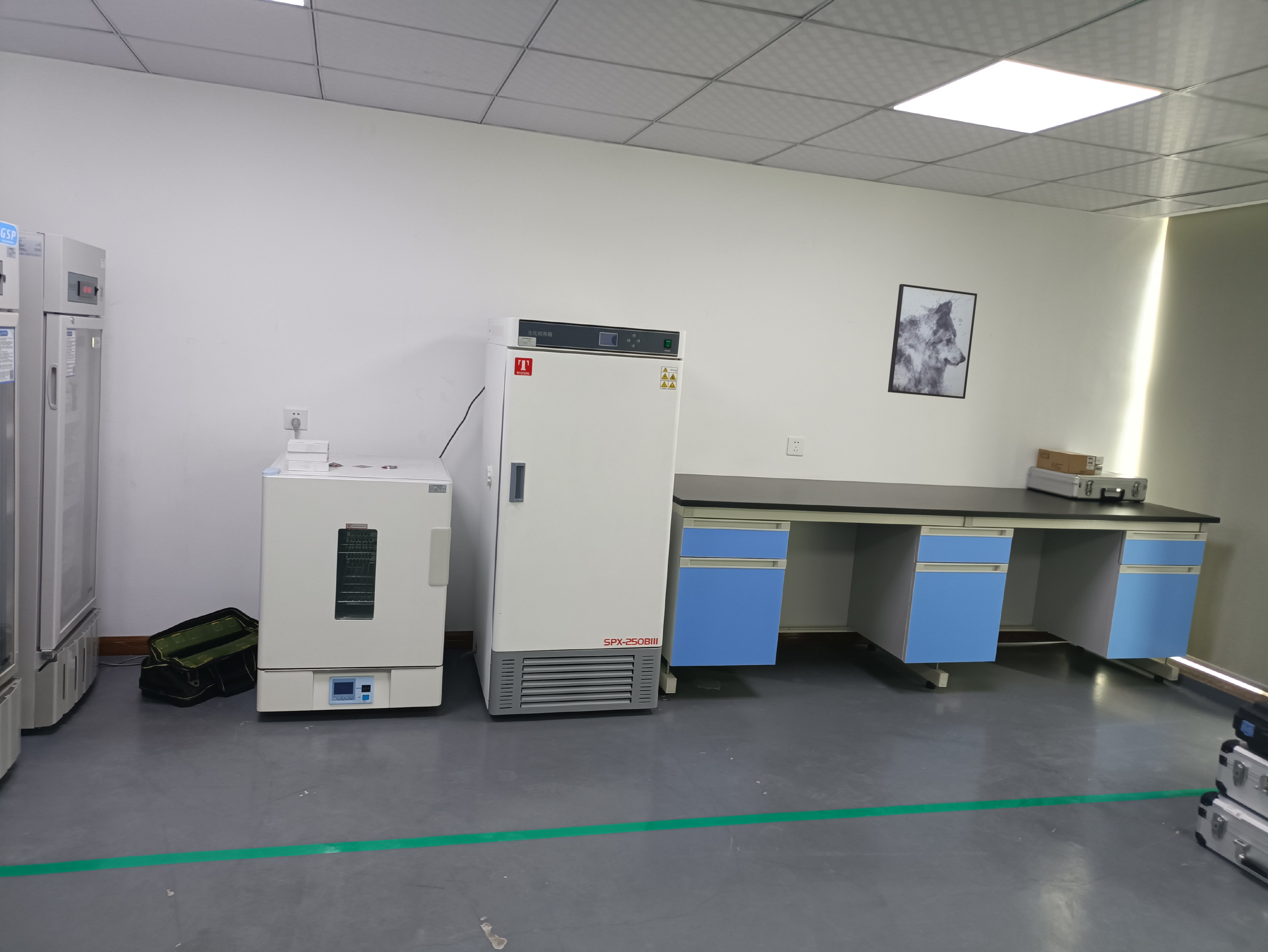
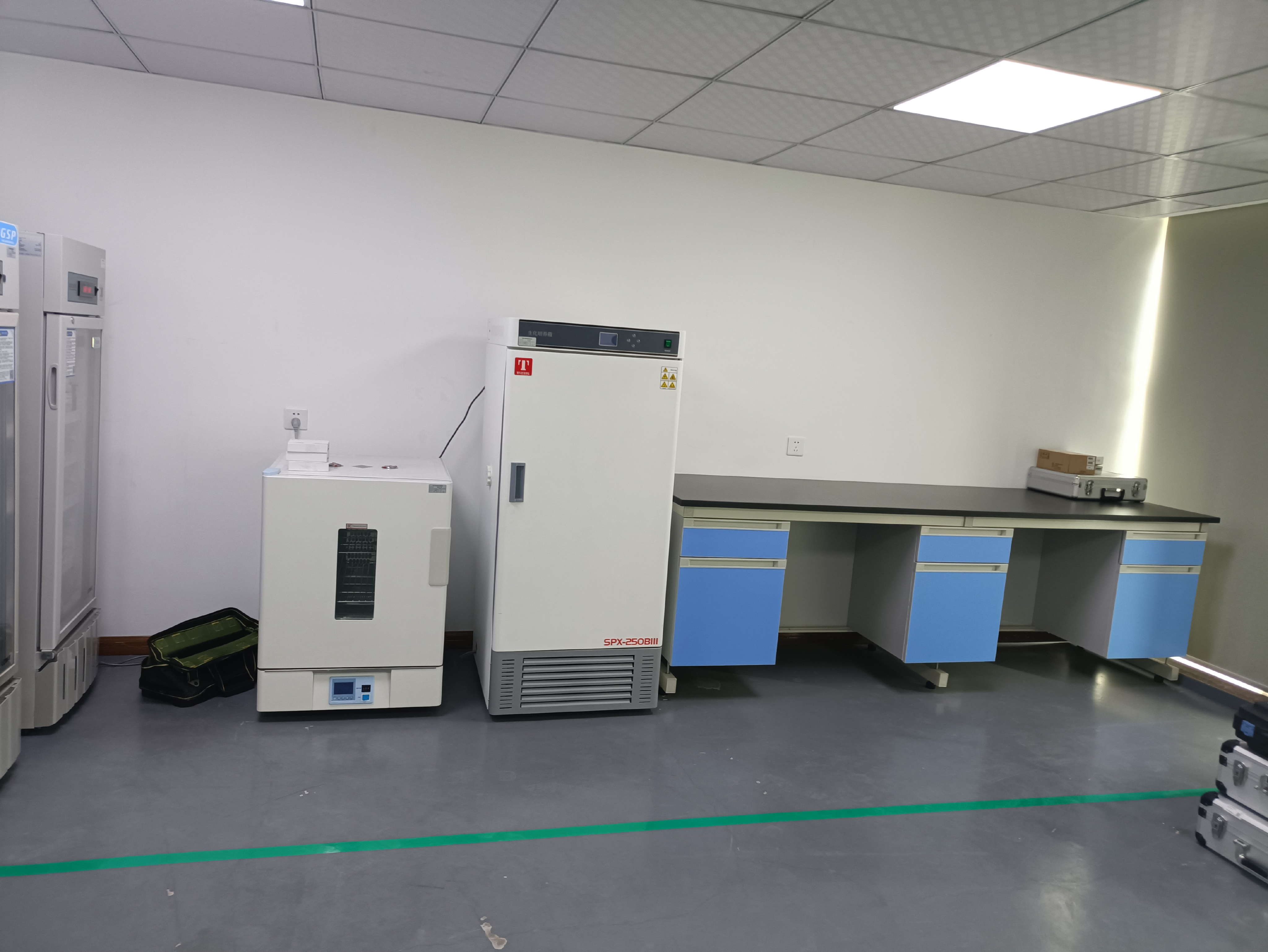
- wall art (933, 342)
